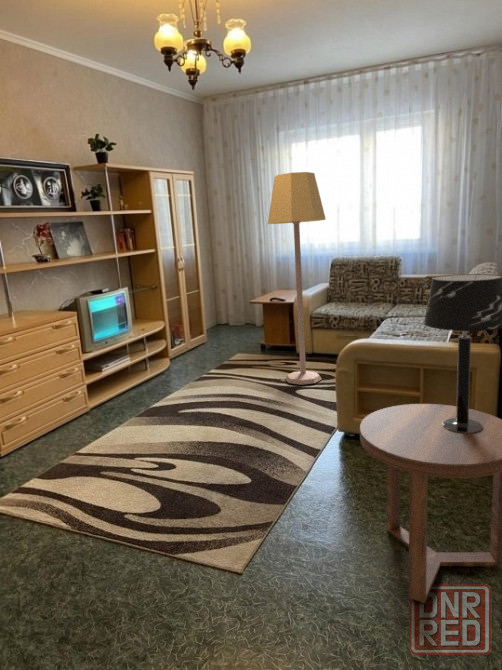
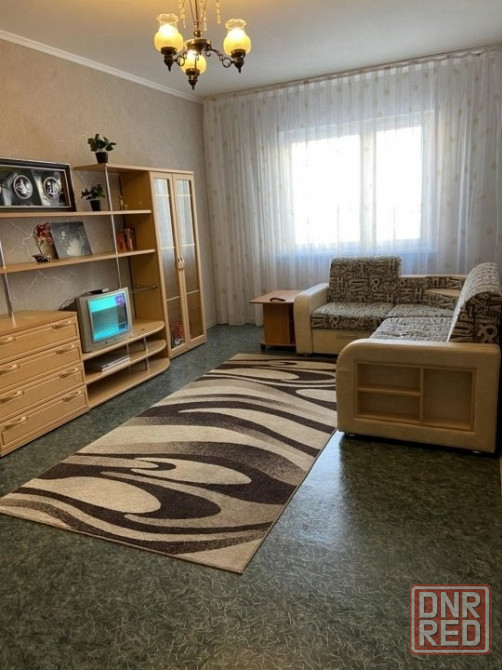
- lamp (299, 281)
- table lamp (464, 353)
- side table (426, 497)
